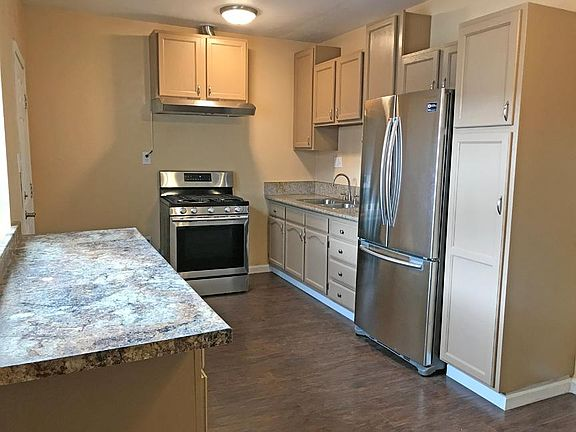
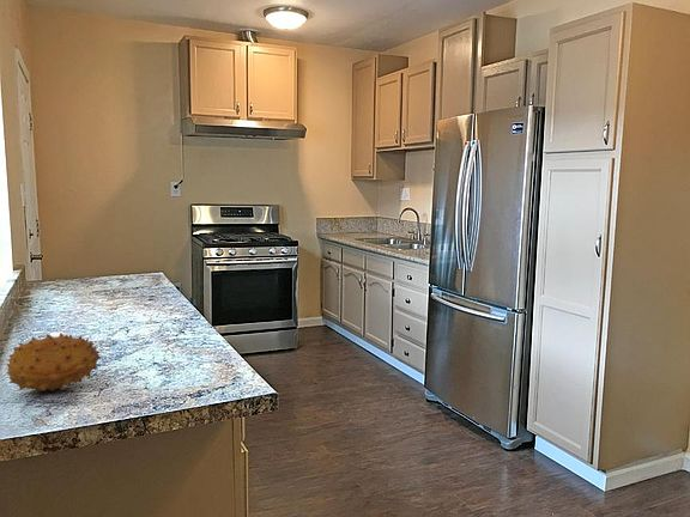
+ fruit (55, 361)
